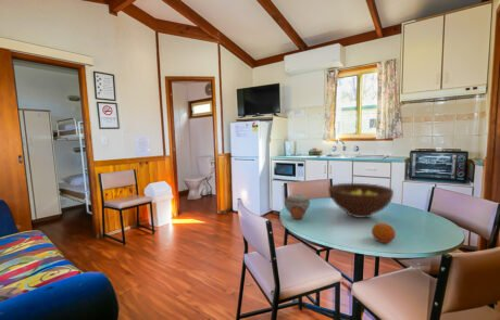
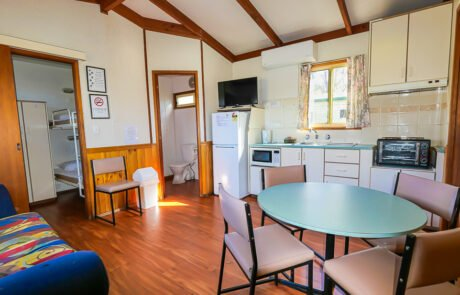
- jar (297, 206)
- fruit bowl (359, 201)
- fruit (383, 232)
